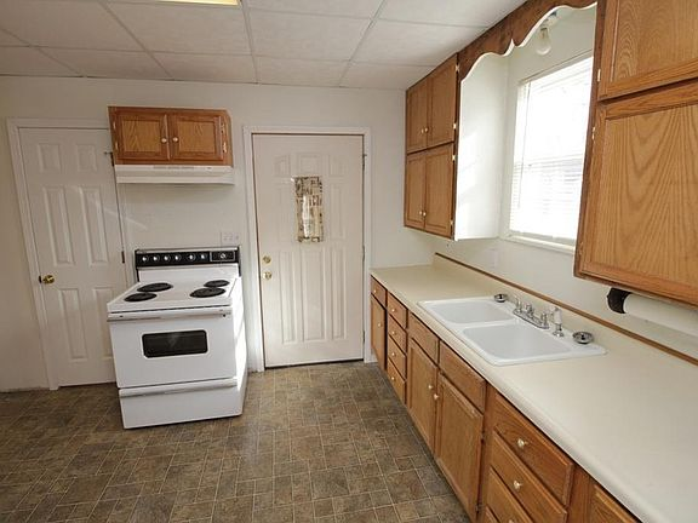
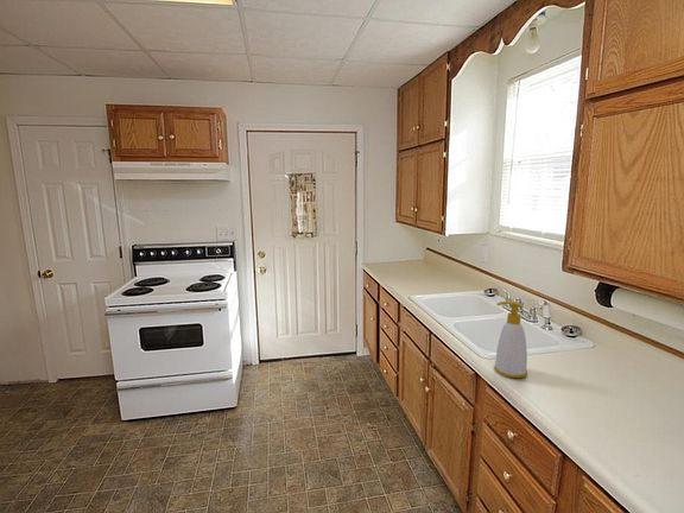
+ soap bottle (512, 337)
